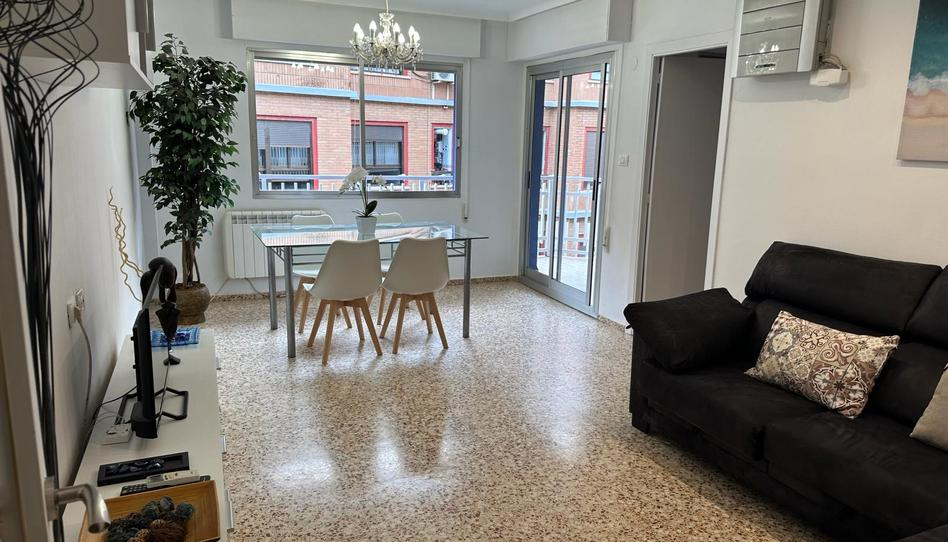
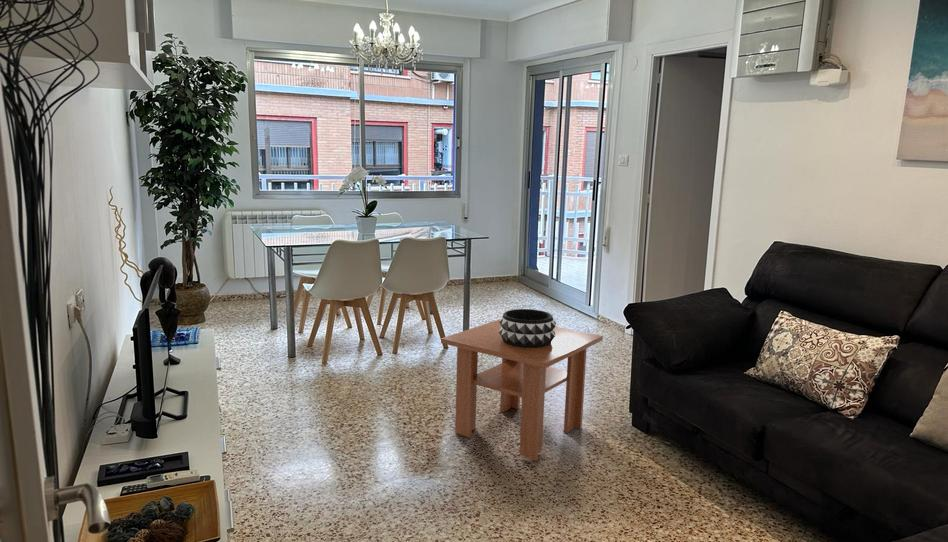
+ decorative bowl (527, 327)
+ coffee table (521, 384)
